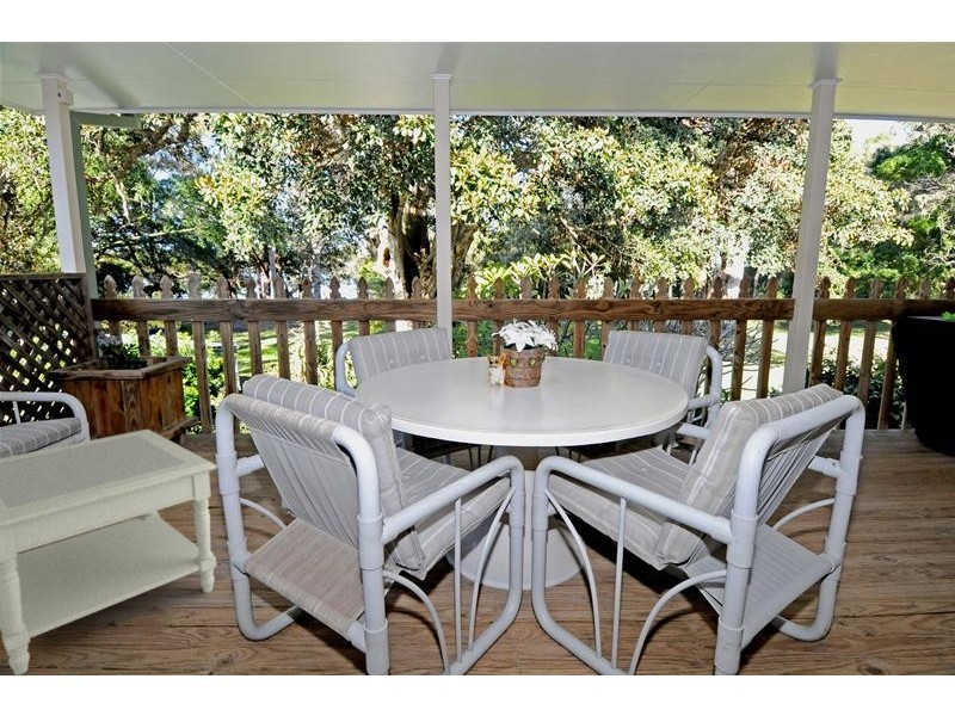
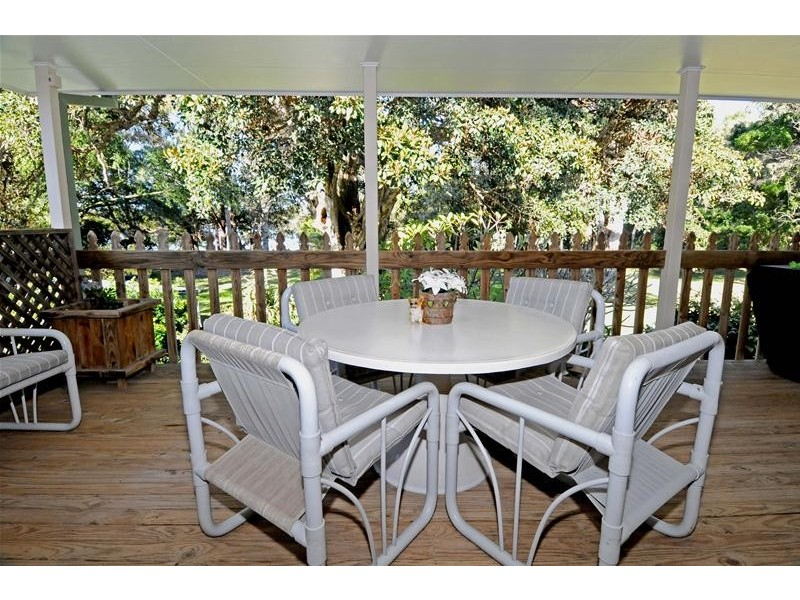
- side table (92, 531)
